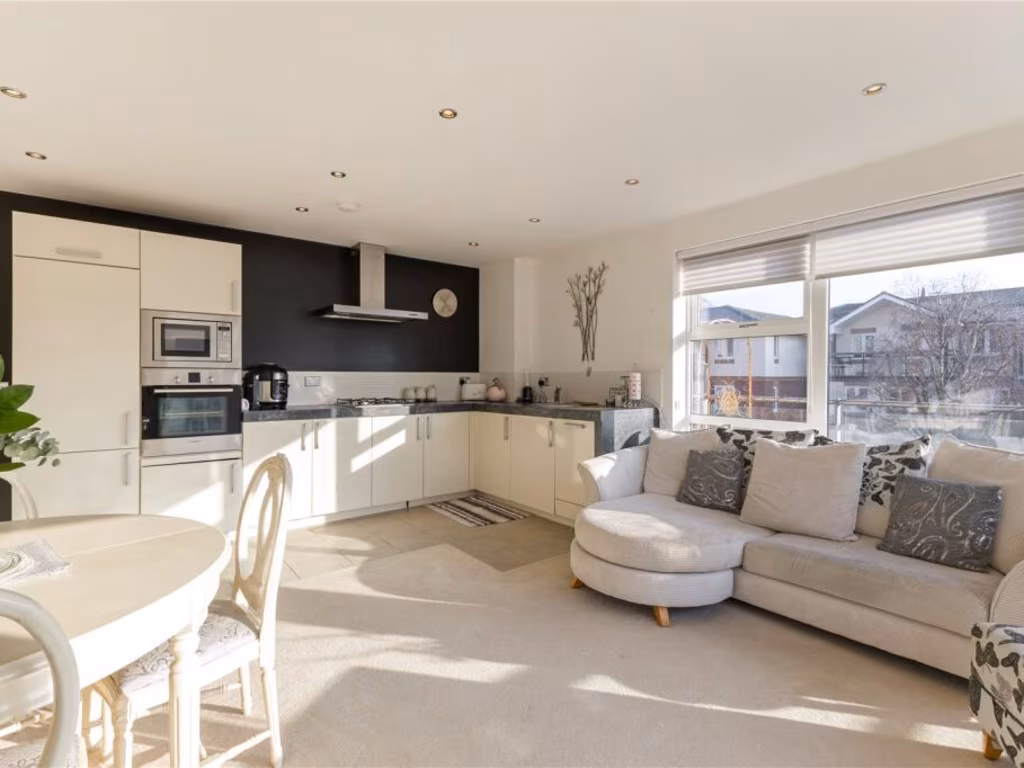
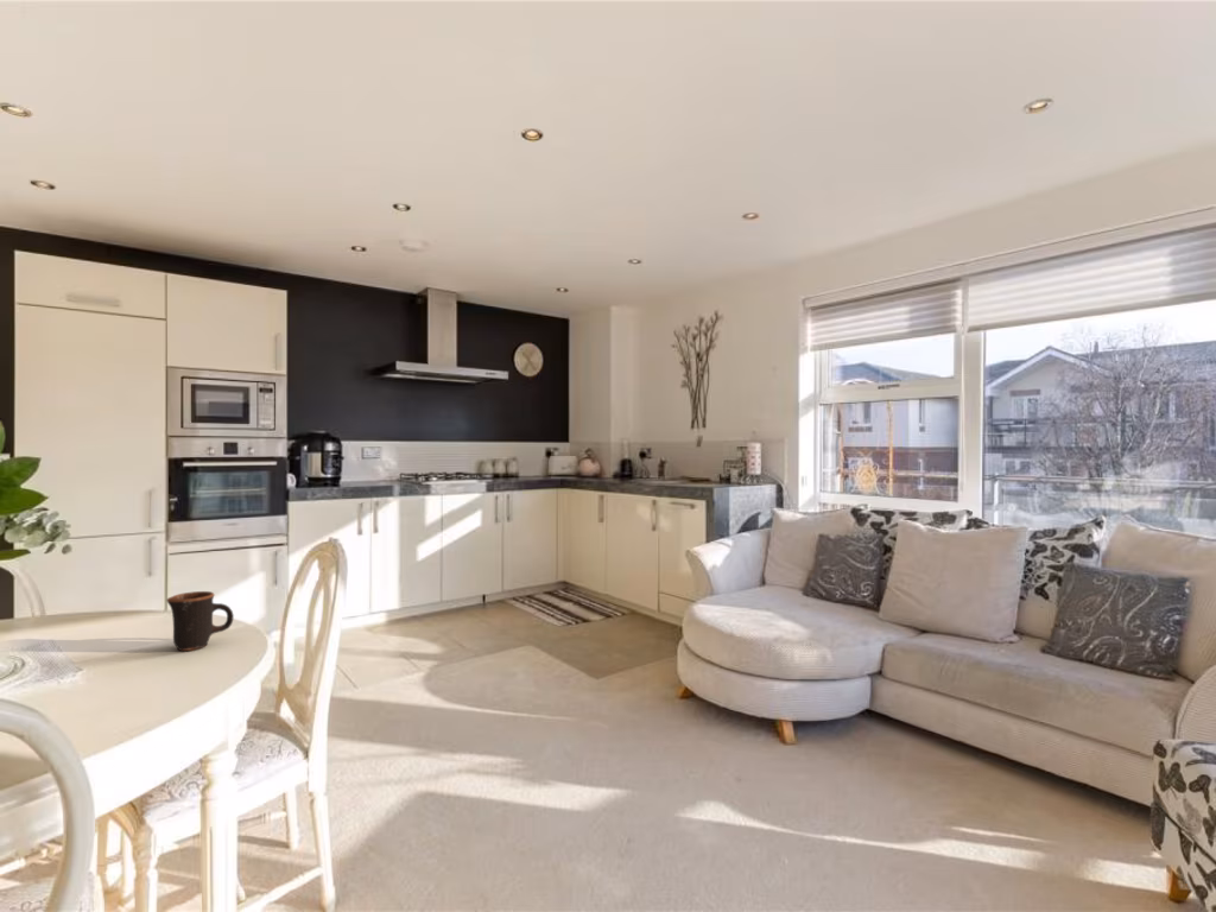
+ mug (201, 619)
